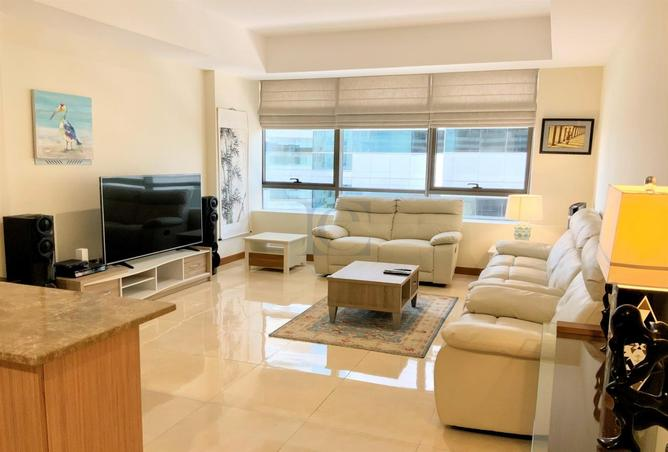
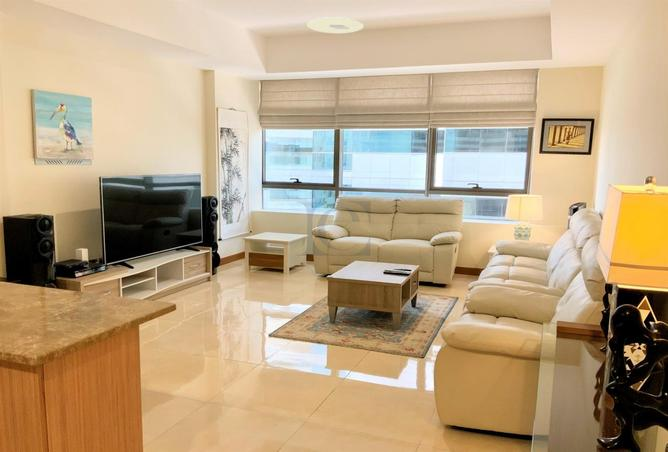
+ ceiling light (335, 23)
